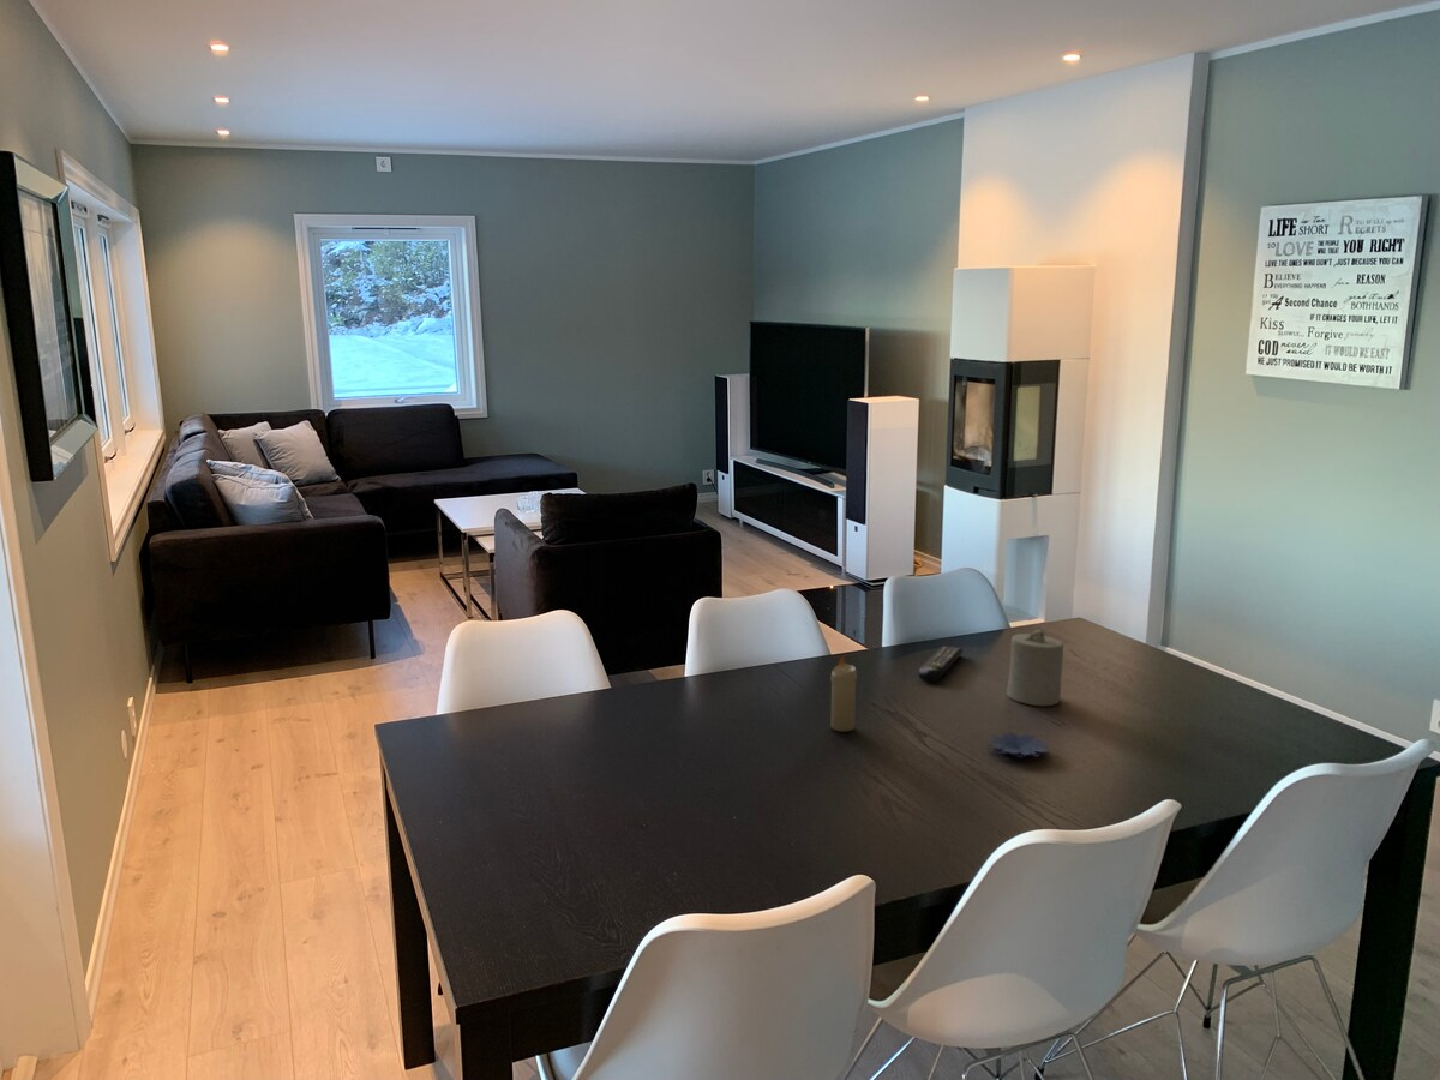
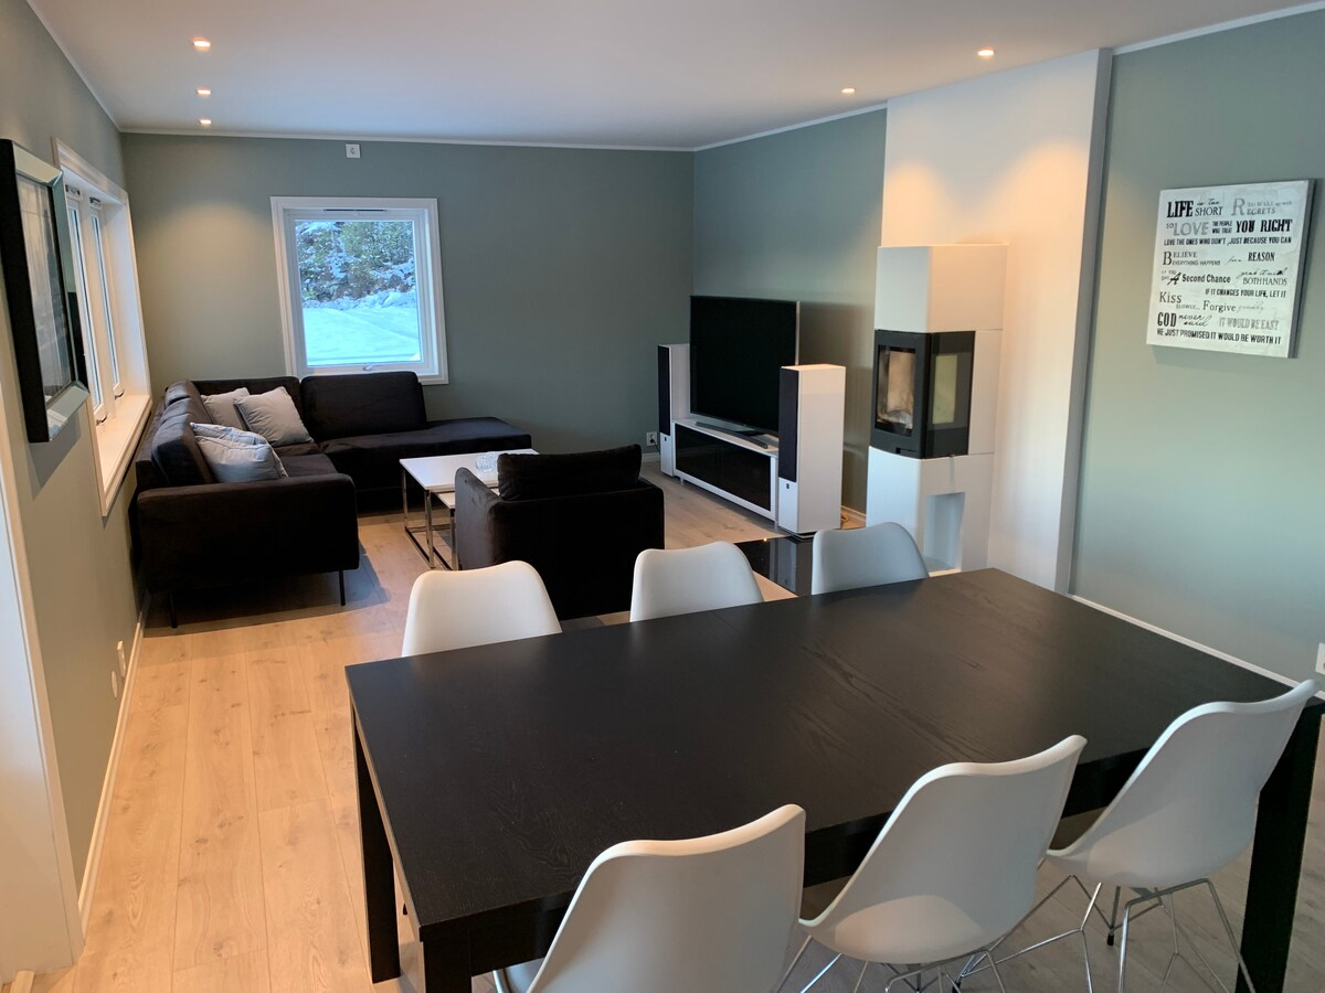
- remote control (941, 662)
- candle (1034, 662)
- flower (1018, 745)
- candle (844, 691)
